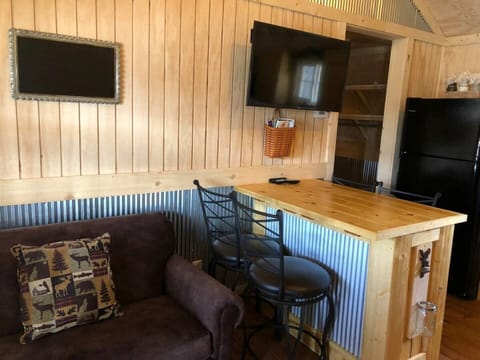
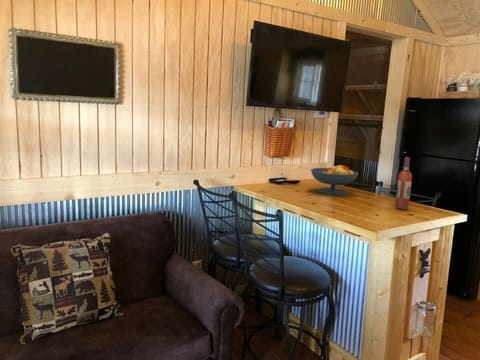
+ wine bottle (404, 183)
+ fruit bowl (333, 177)
